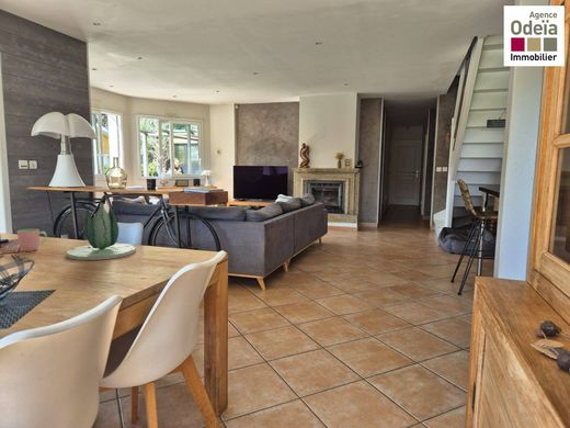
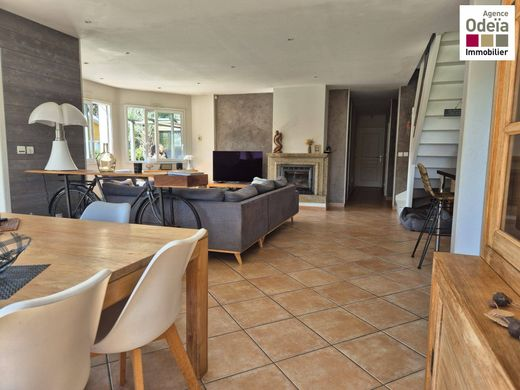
- cup (32, 239)
- succulent plant (101, 227)
